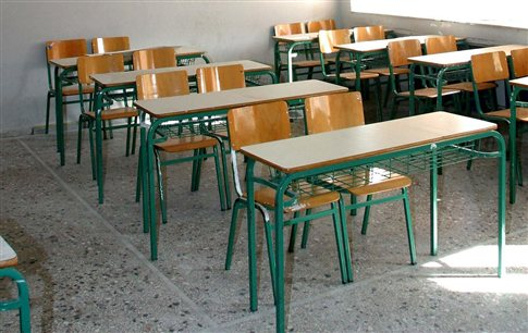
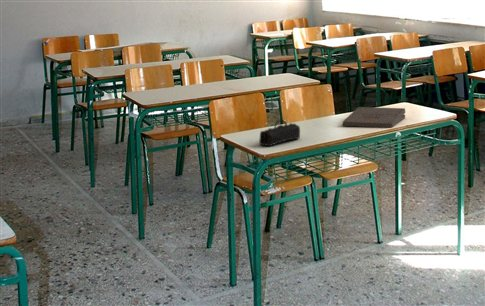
+ pizza box (374, 116)
+ pencil case (280, 130)
